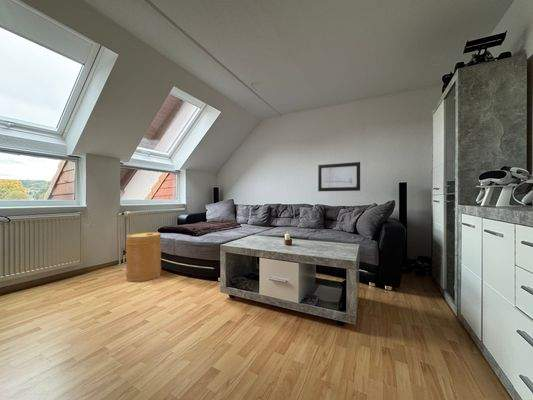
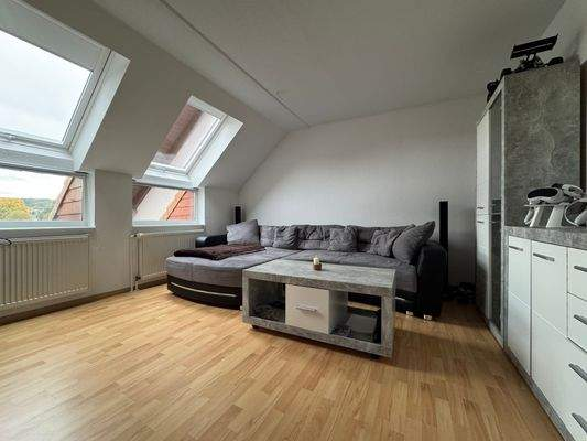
- basket (143, 255)
- wall art (338, 177)
